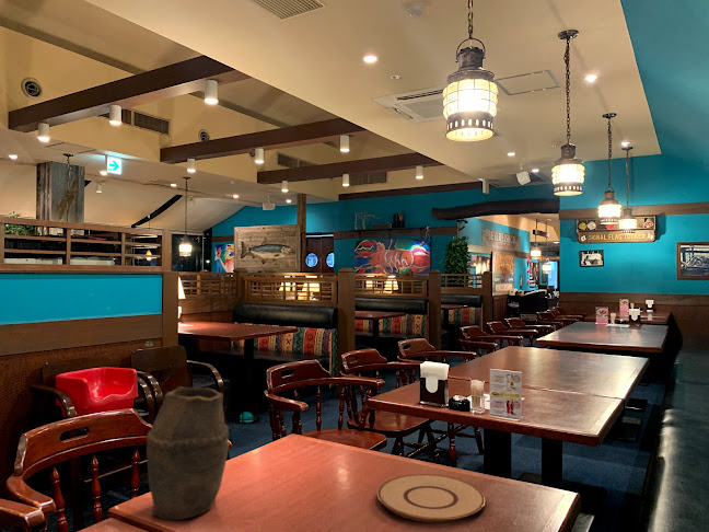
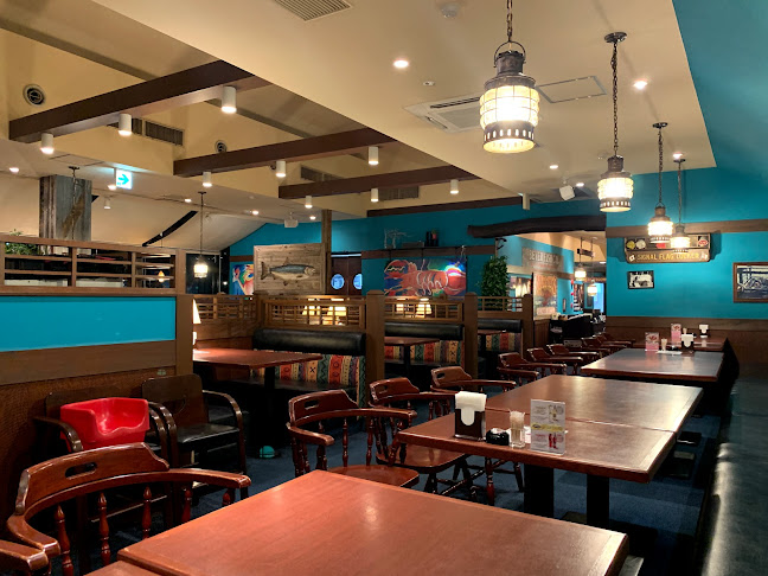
- vase (189, 448)
- plate (430, 497)
